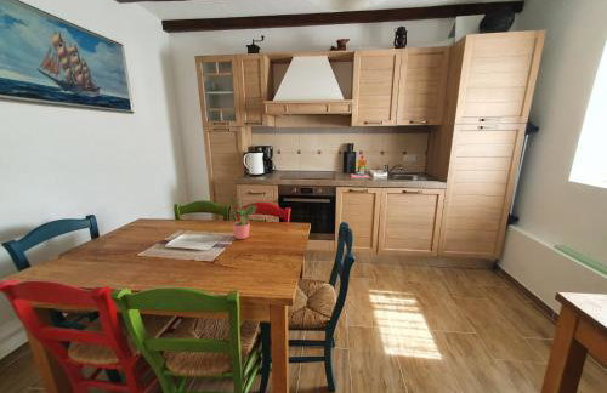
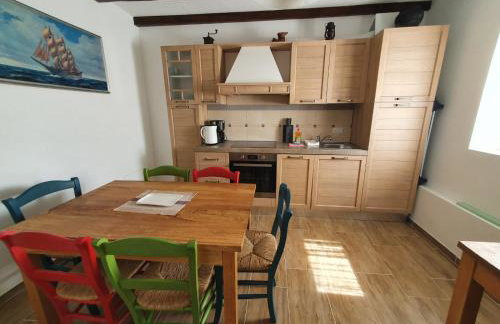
- potted plant (245, 213)
